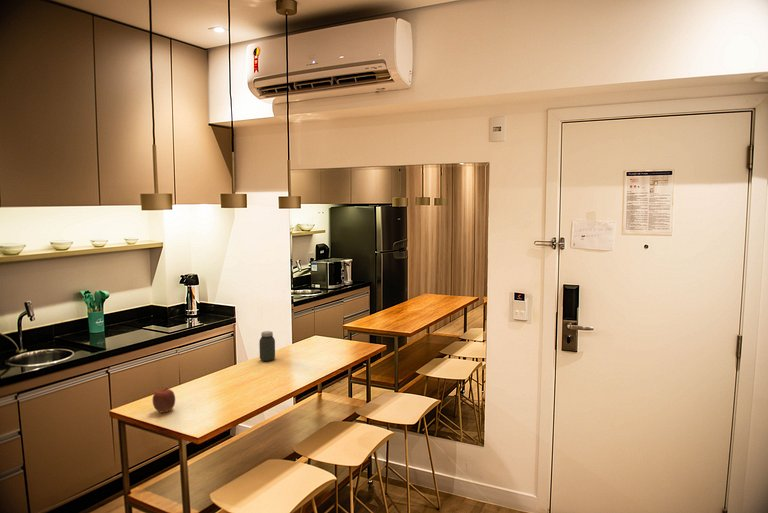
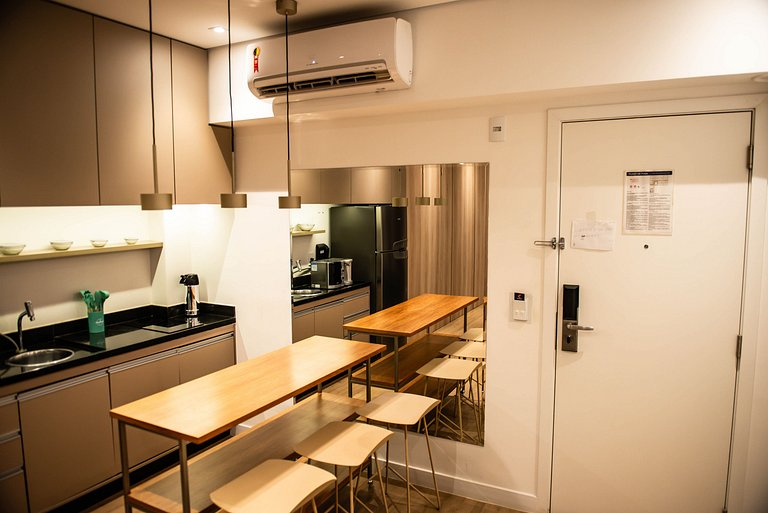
- jar (267, 345)
- apple (164, 399)
